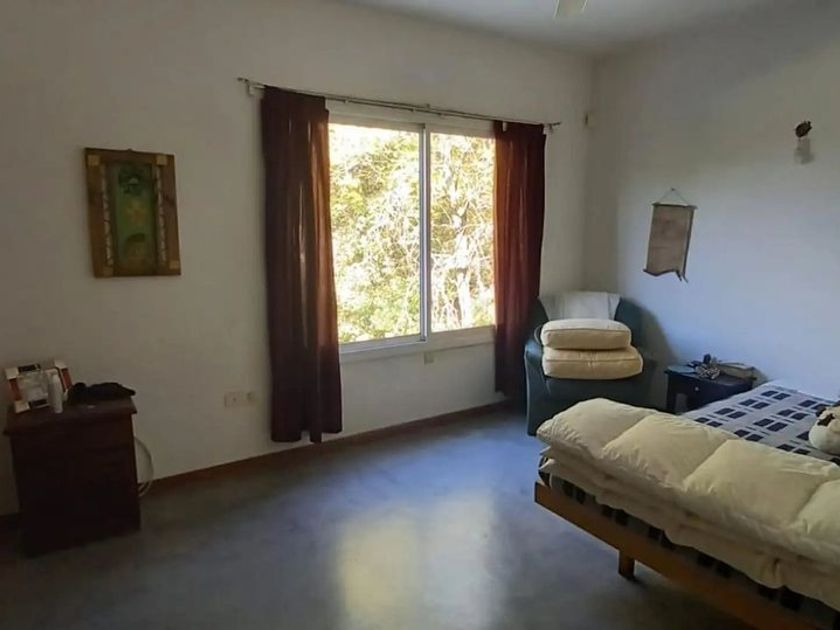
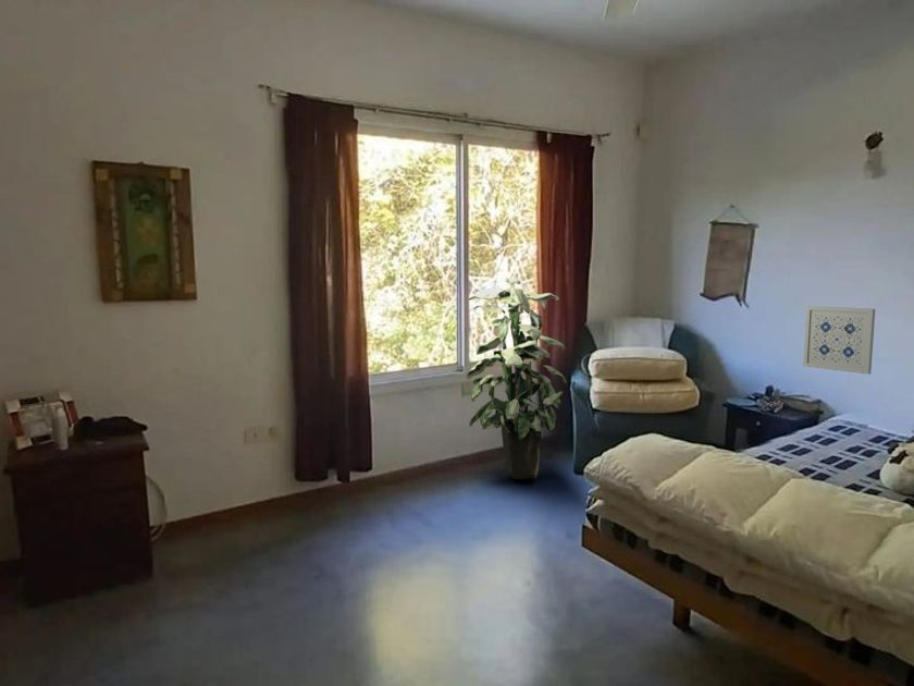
+ indoor plant (515, 378)
+ wall art (837, 339)
